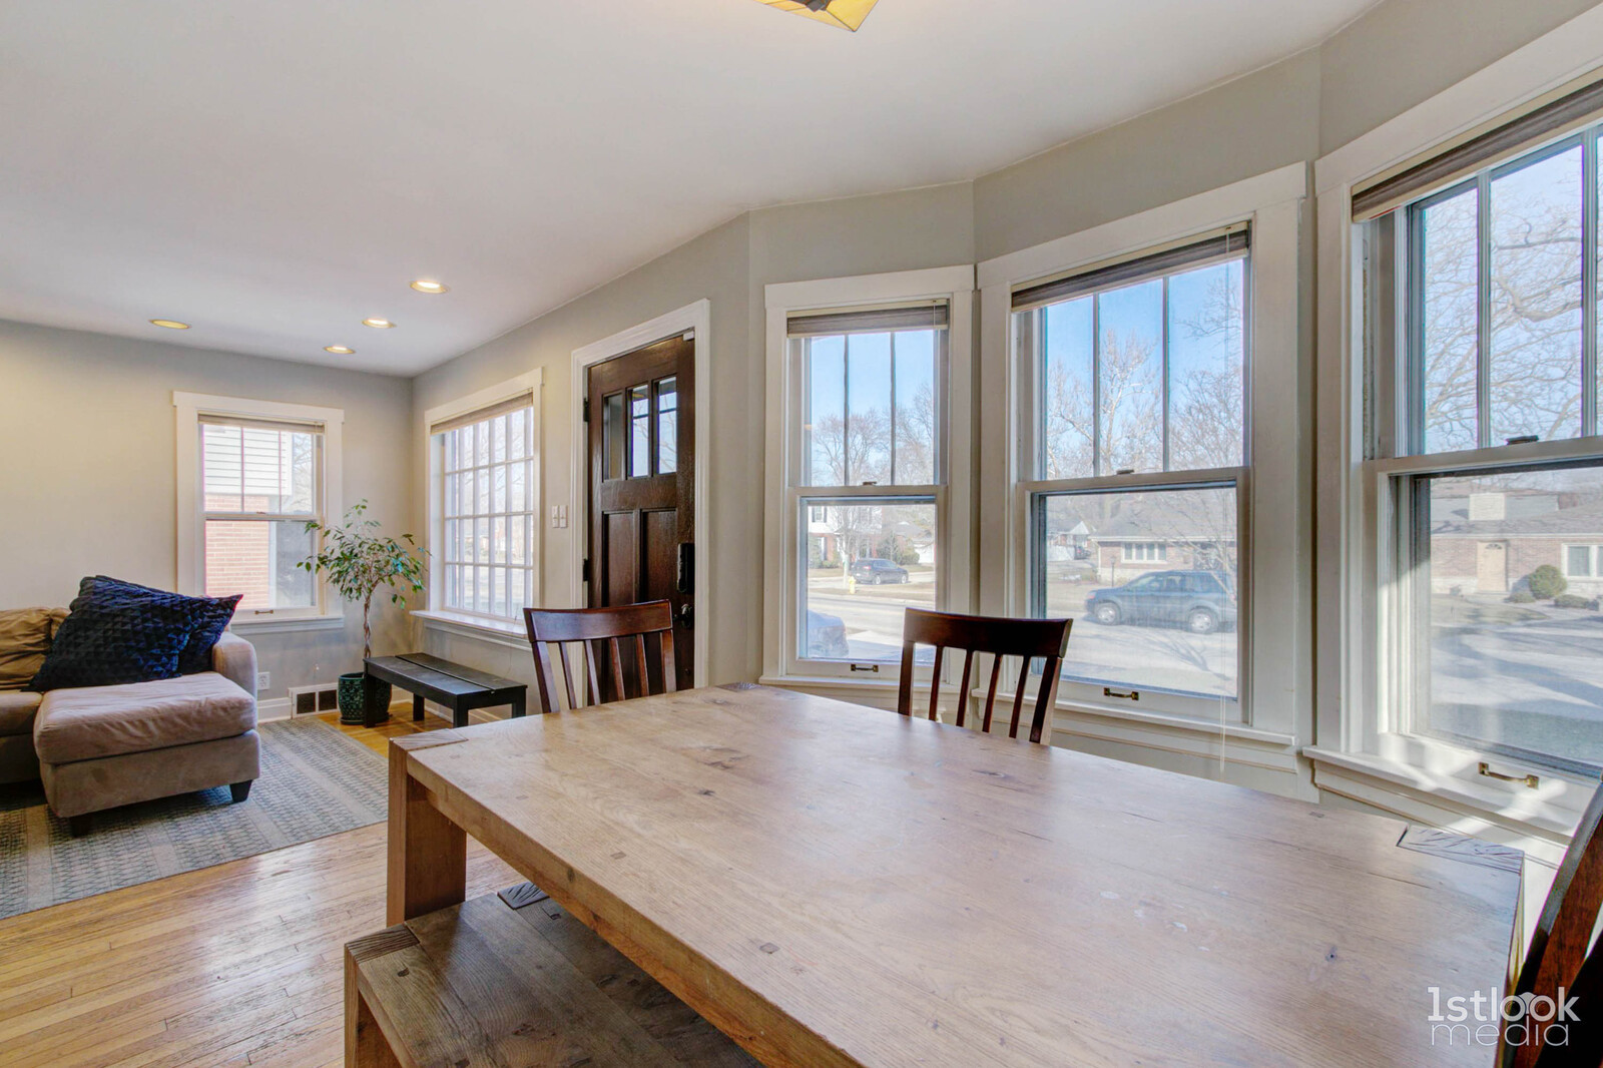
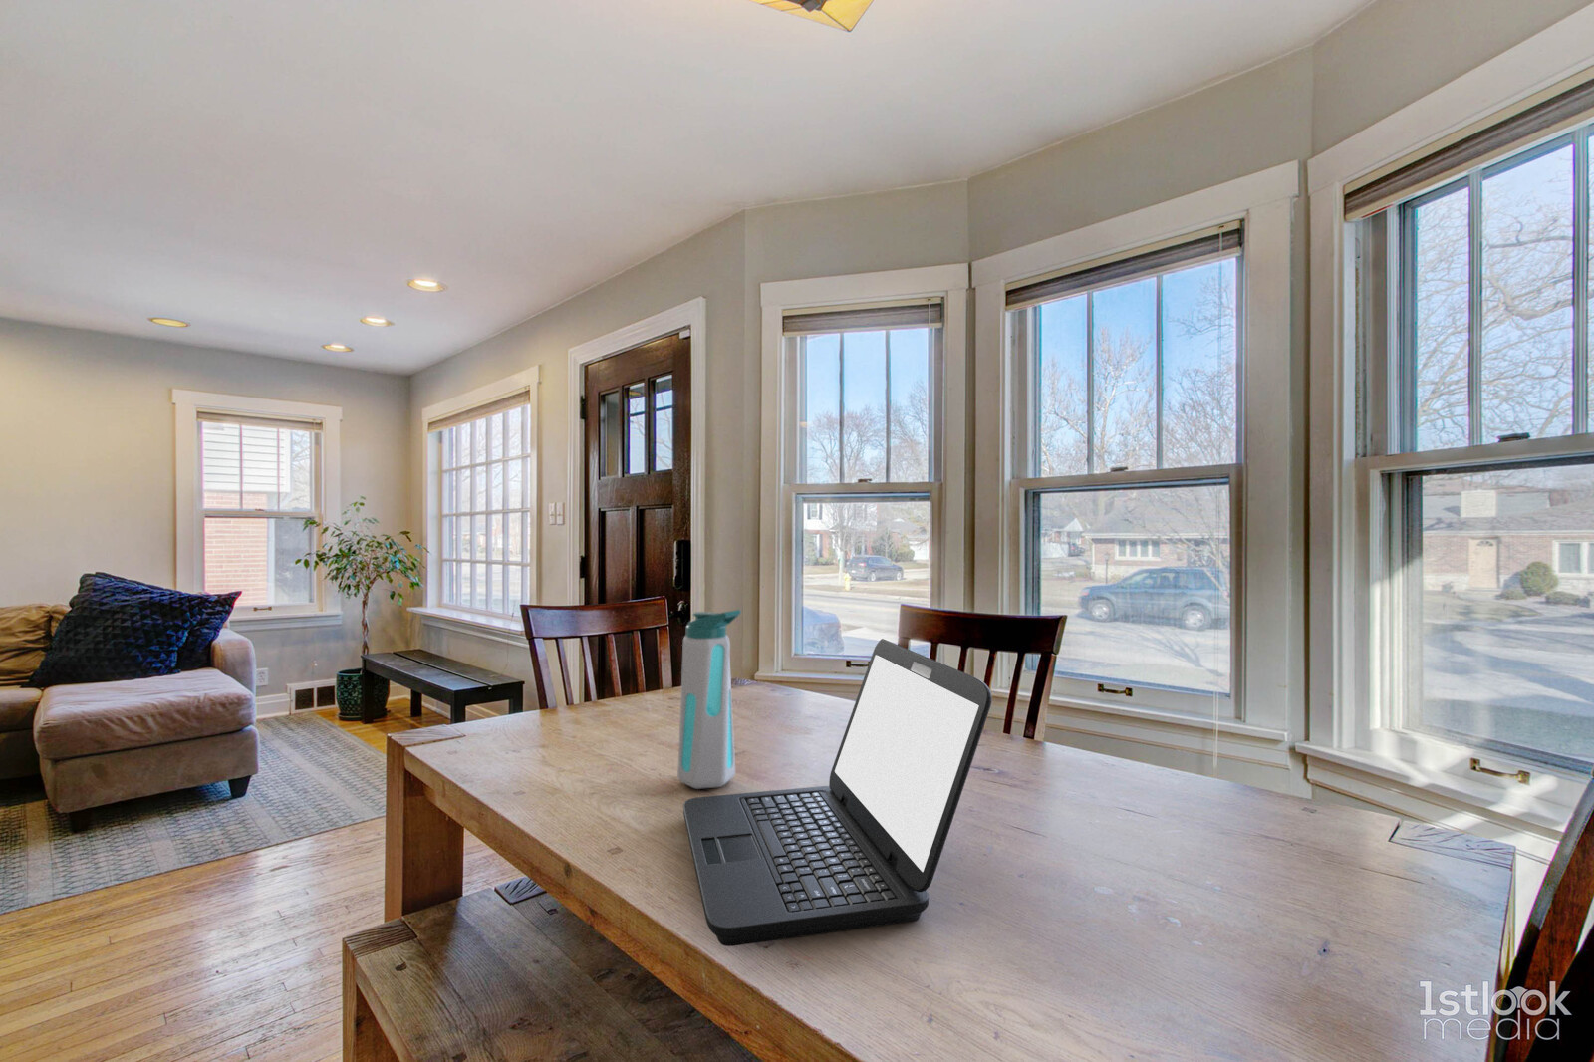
+ laptop (833, 766)
+ water bottle (710, 696)
